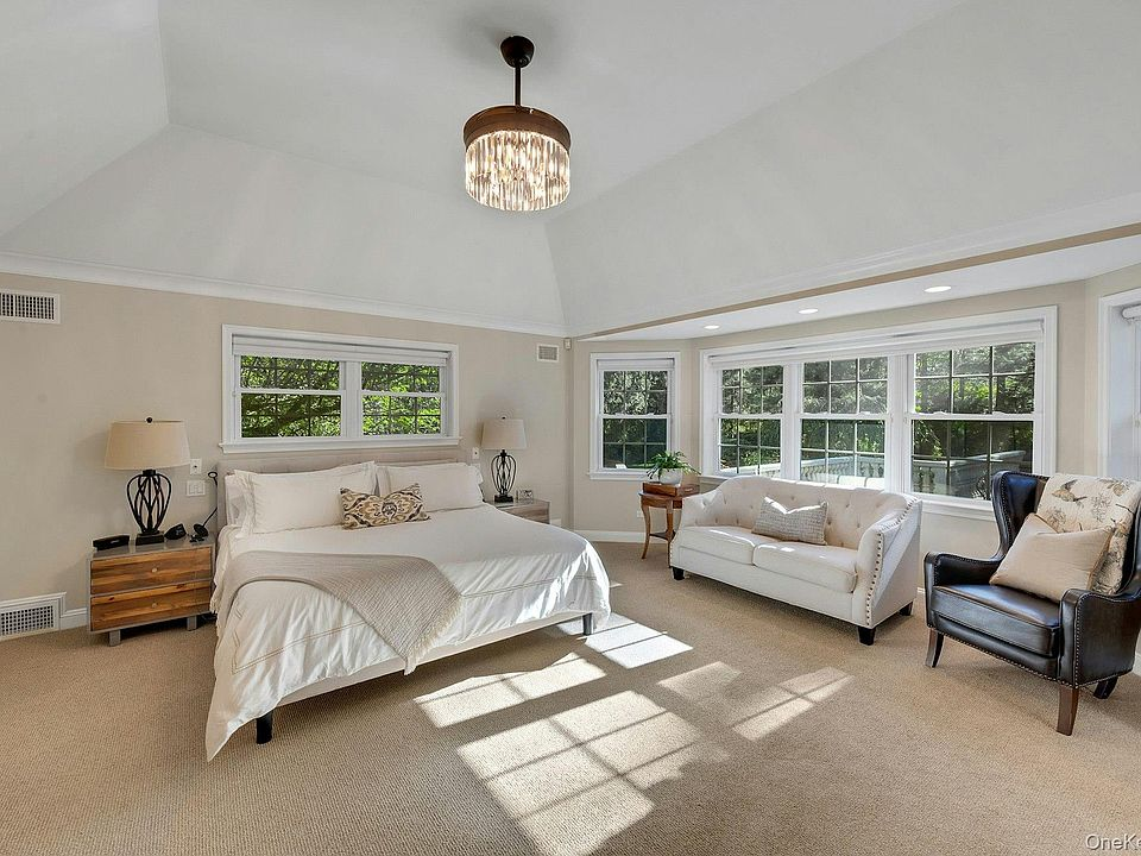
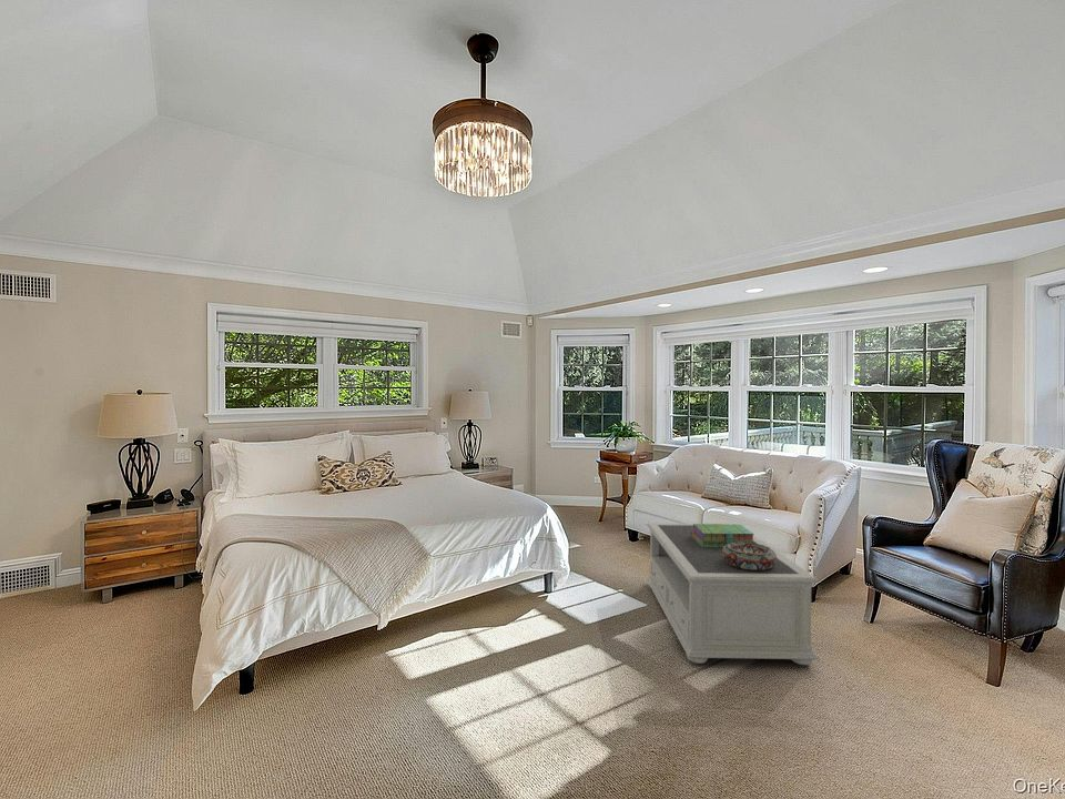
+ stack of books (722, 535)
+ decorative bowl (748, 555)
+ coffee table (717, 581)
